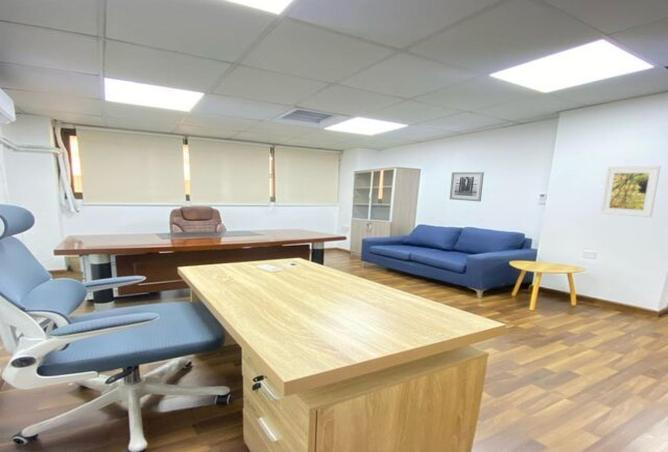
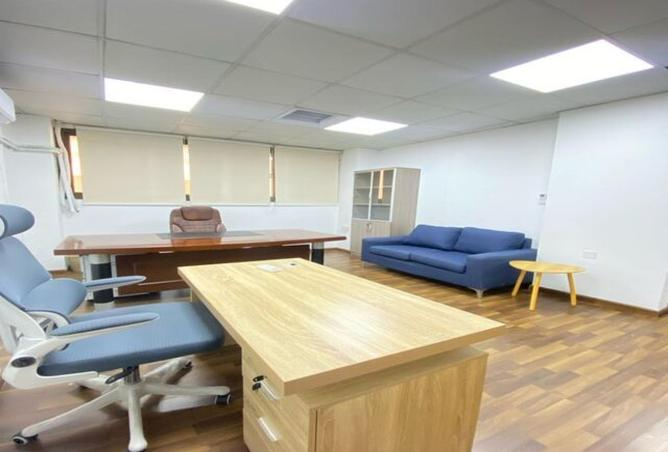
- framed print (628, 191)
- wall art (465, 186)
